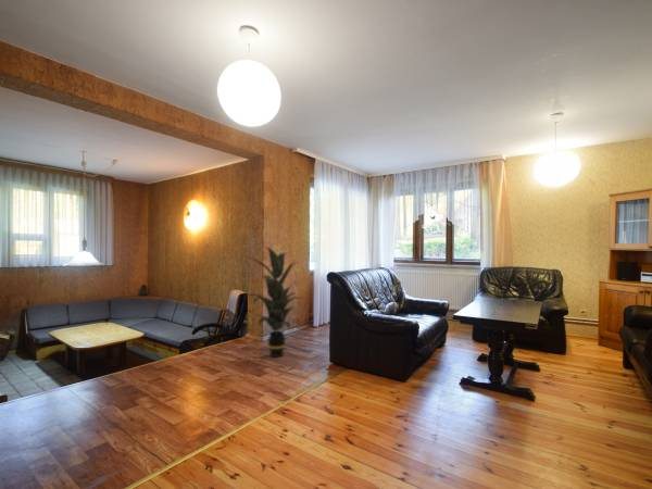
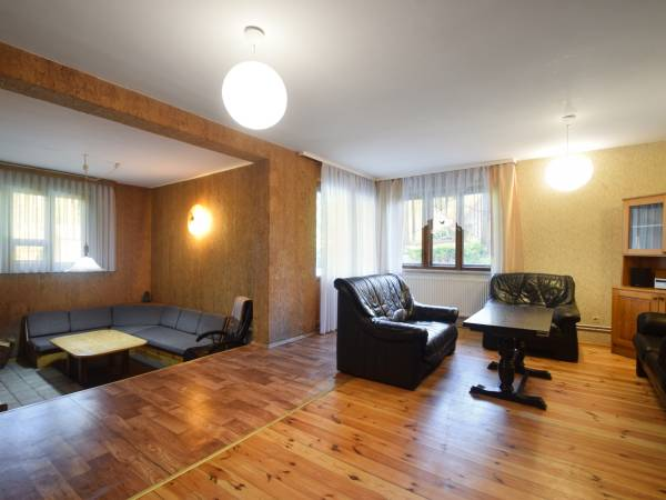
- indoor plant (272, 301)
